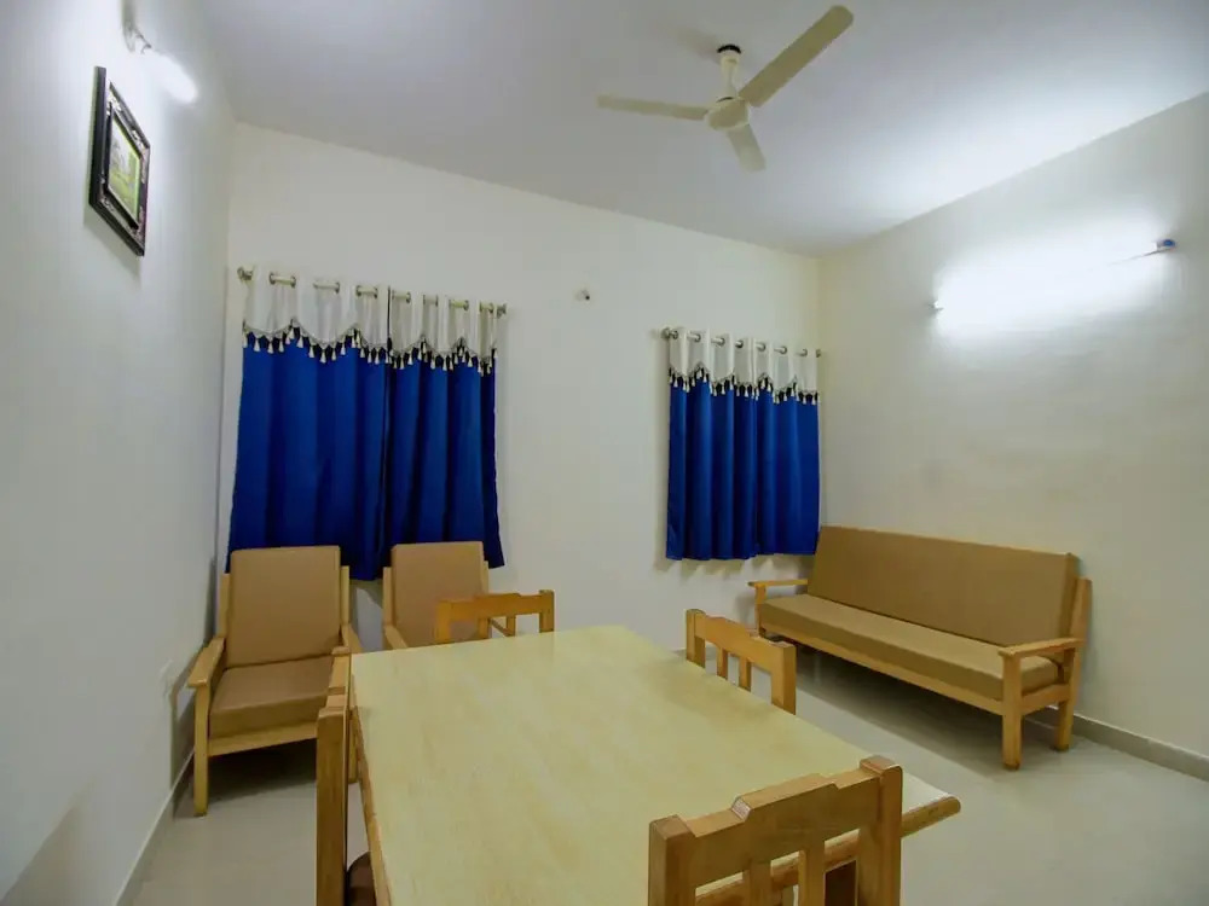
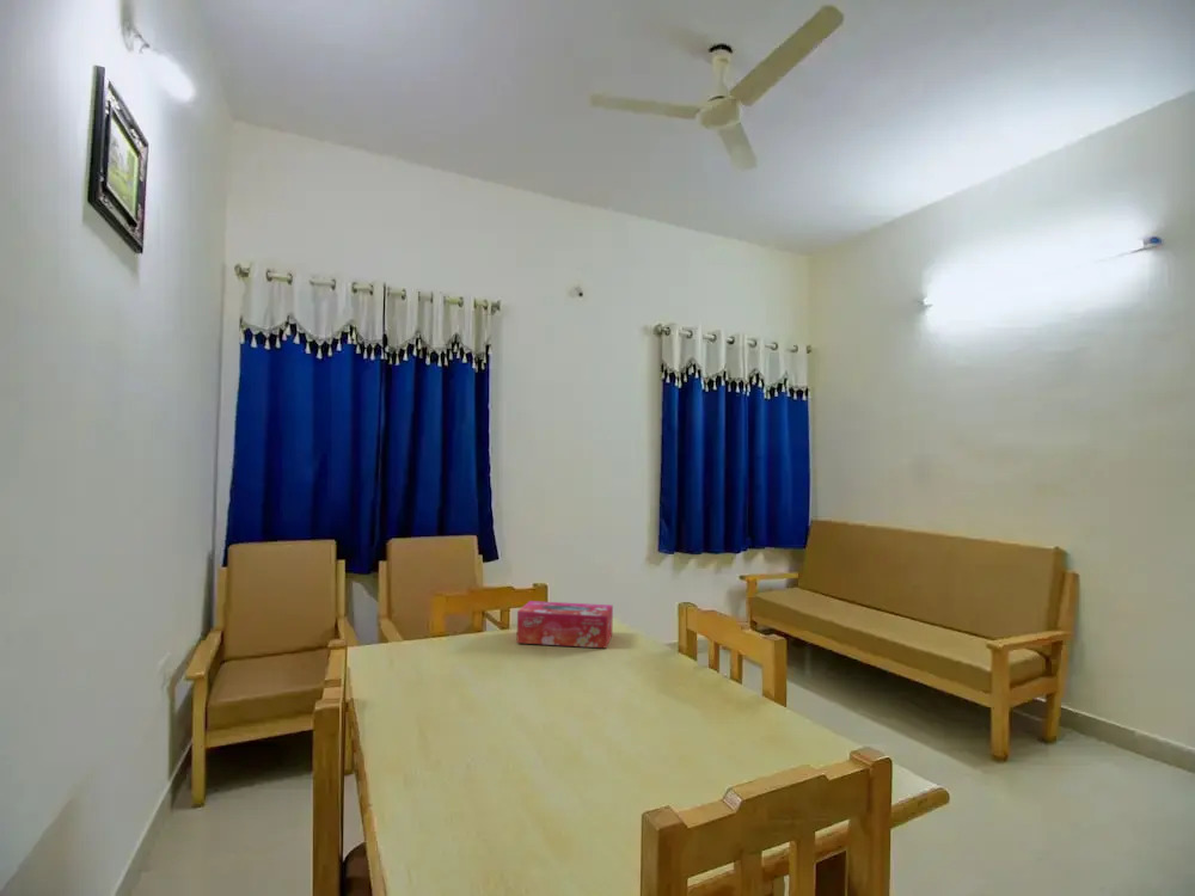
+ tissue box (565, 622)
